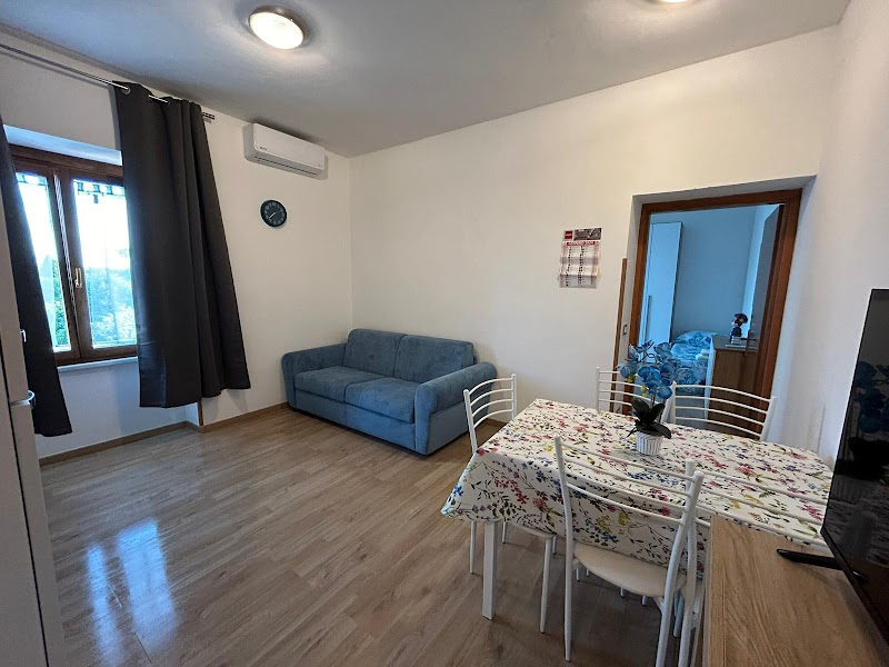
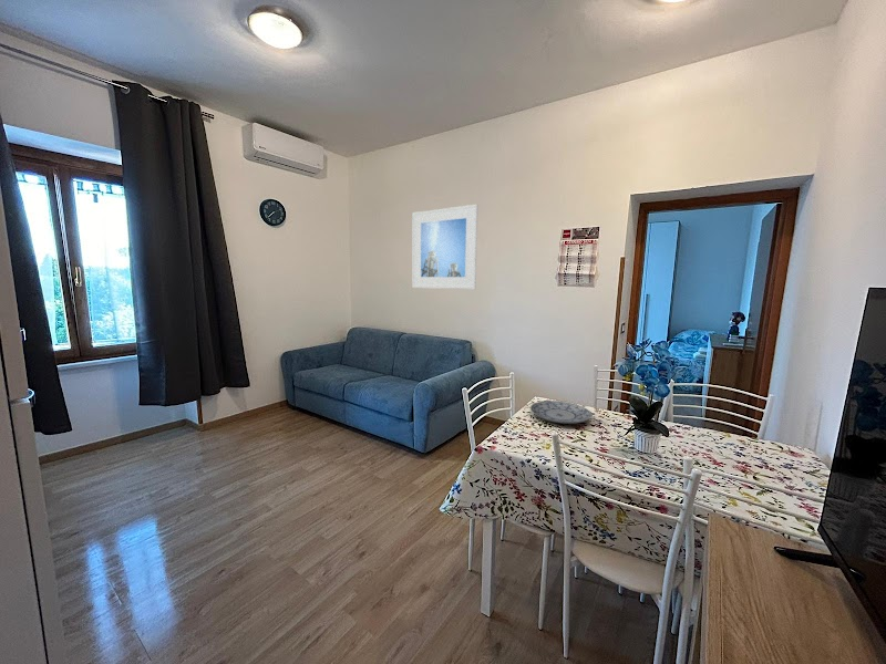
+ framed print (442, 249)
+ plate (559, 413)
